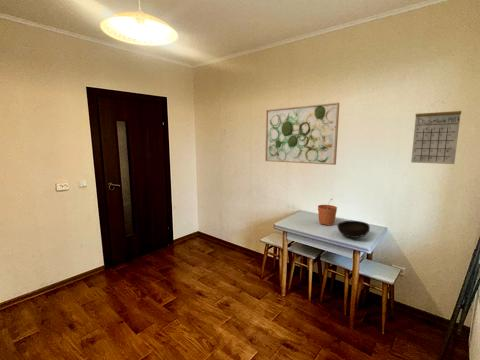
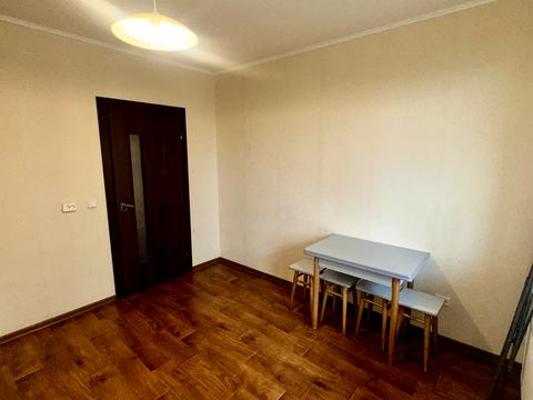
- calendar (435, 132)
- plant pot (327, 210)
- wall art (297, 135)
- bowl (352, 229)
